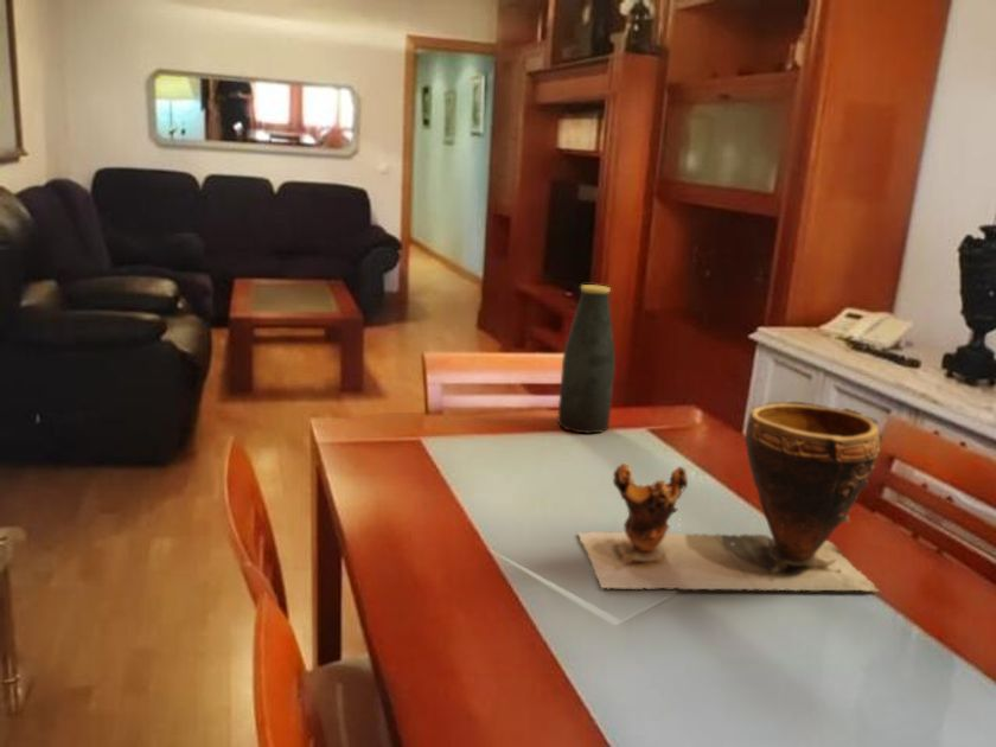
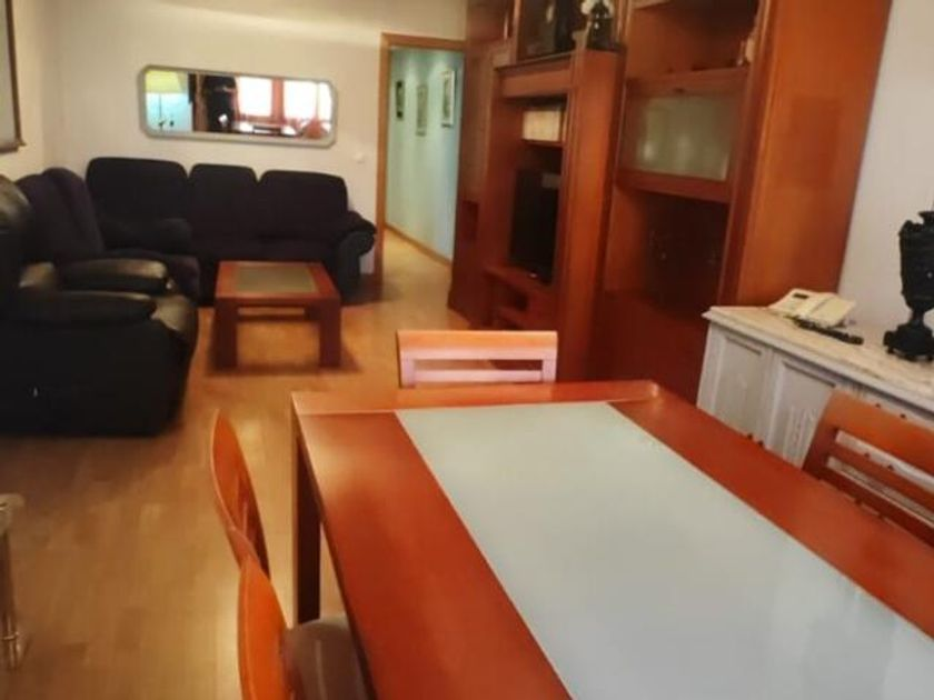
- clay pot (753, 480)
- bottle (588, 357)
